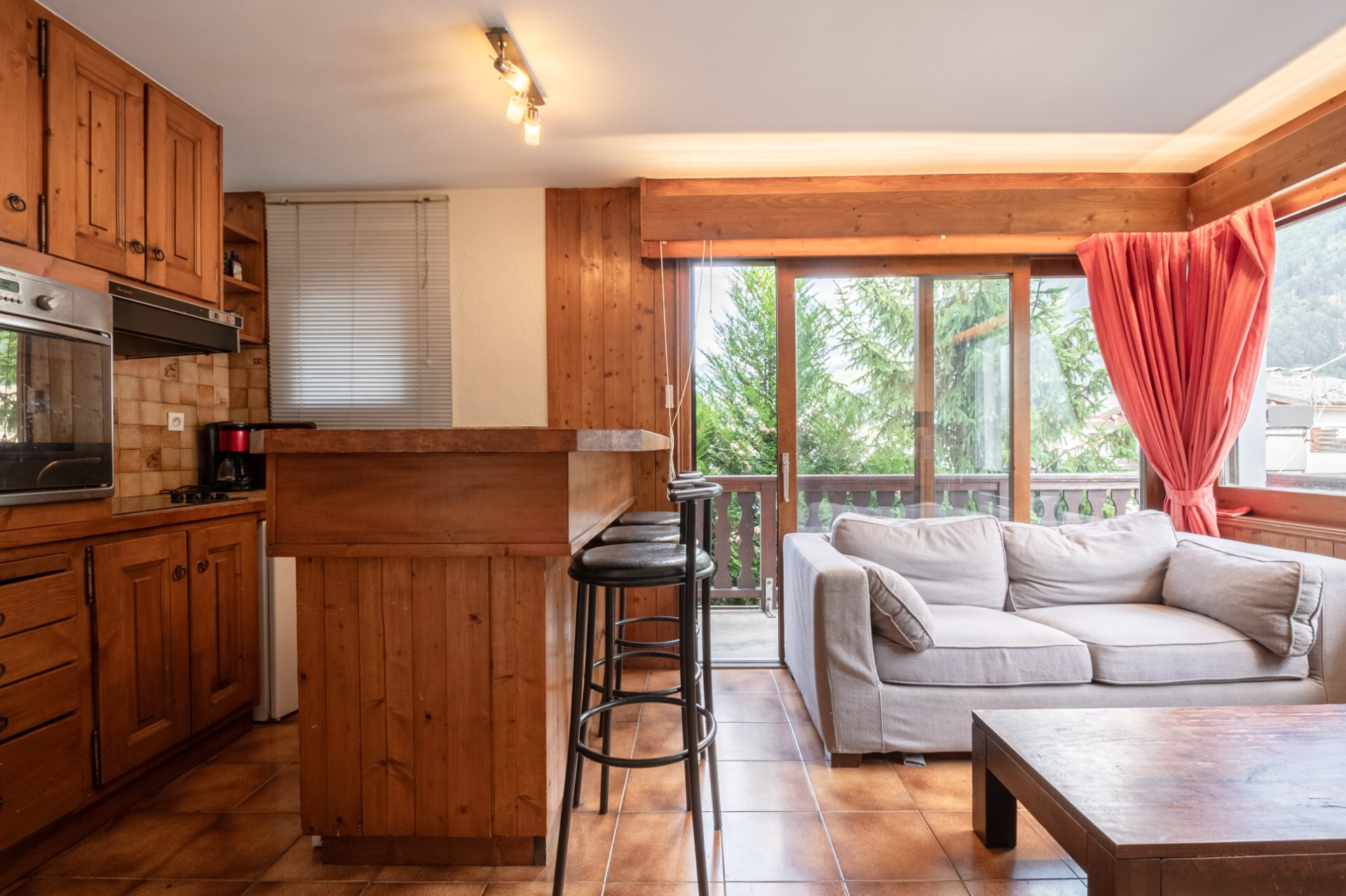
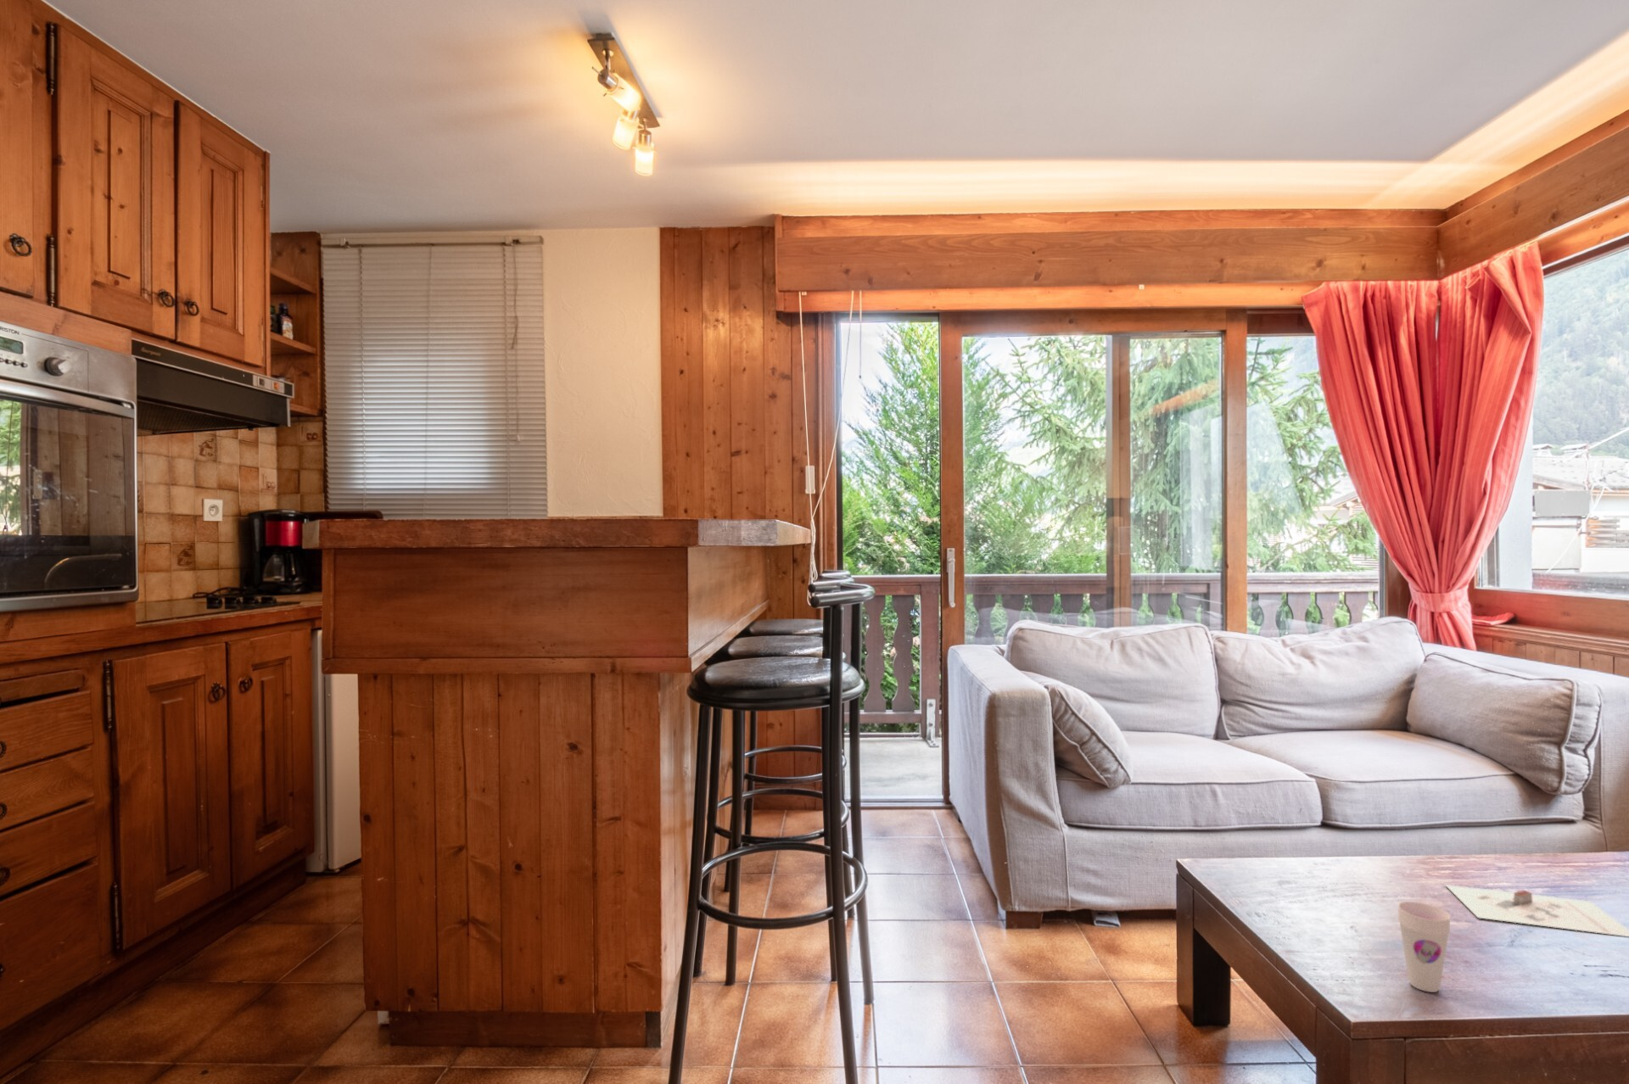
+ architectural model (1535, 904)
+ cup (1423, 948)
